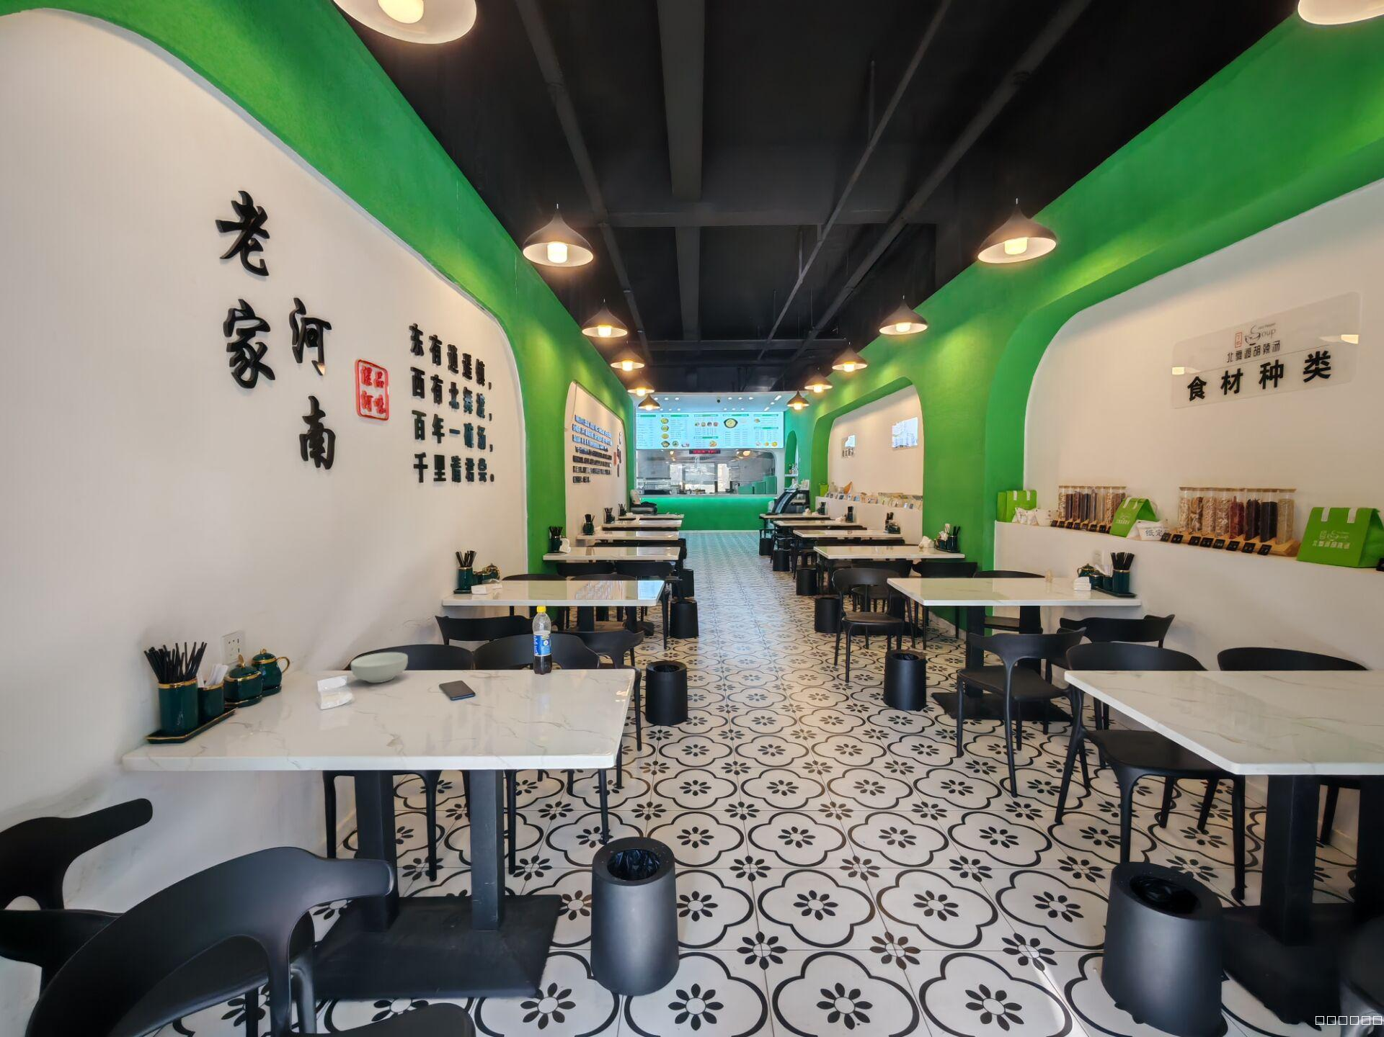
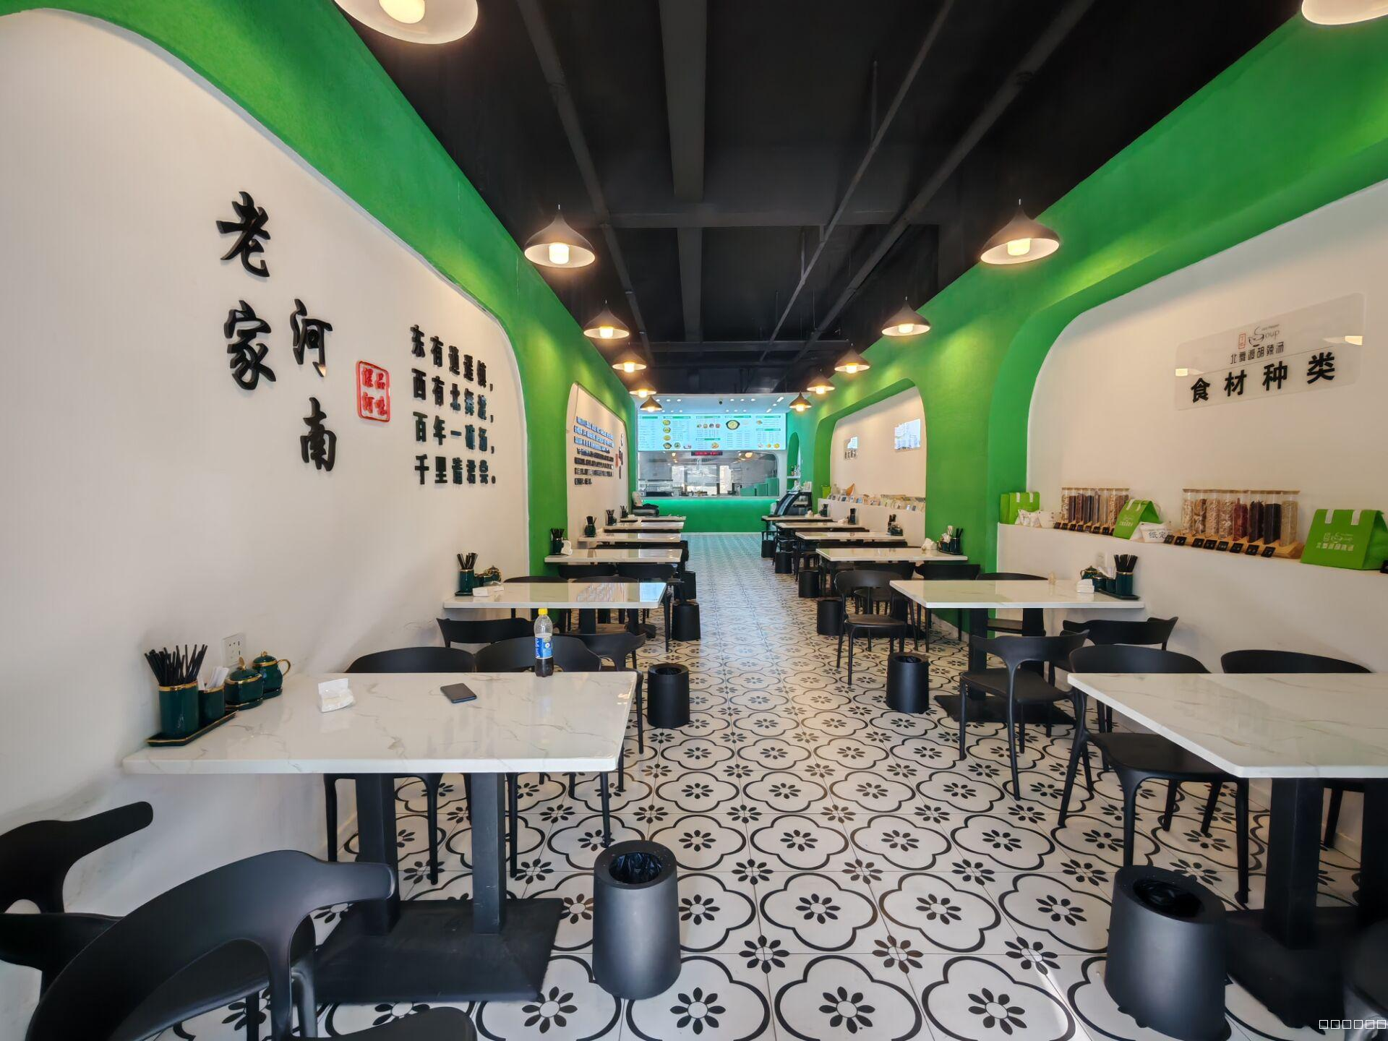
- cereal bowl (380, 669)
